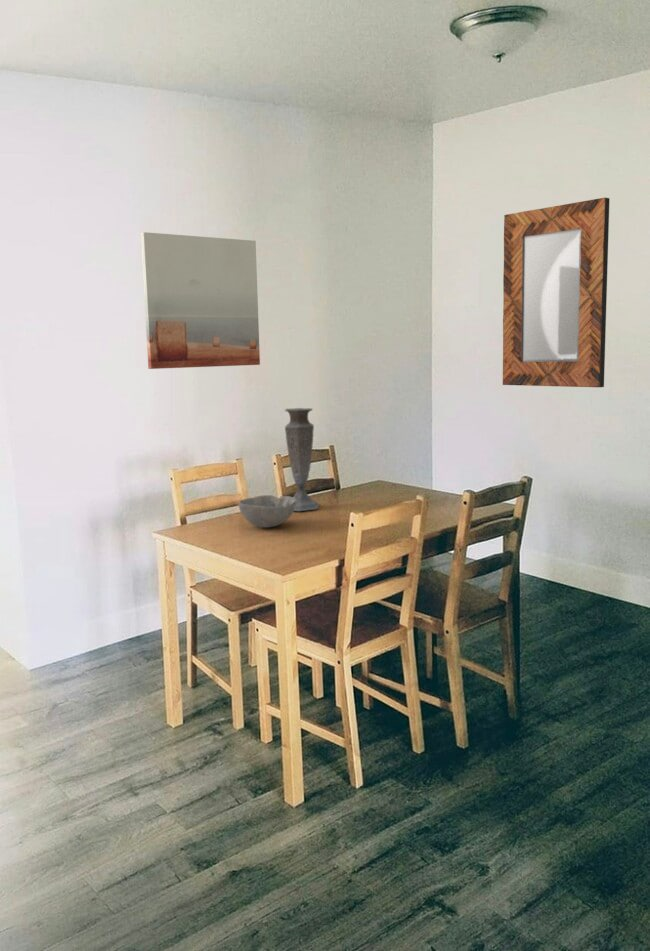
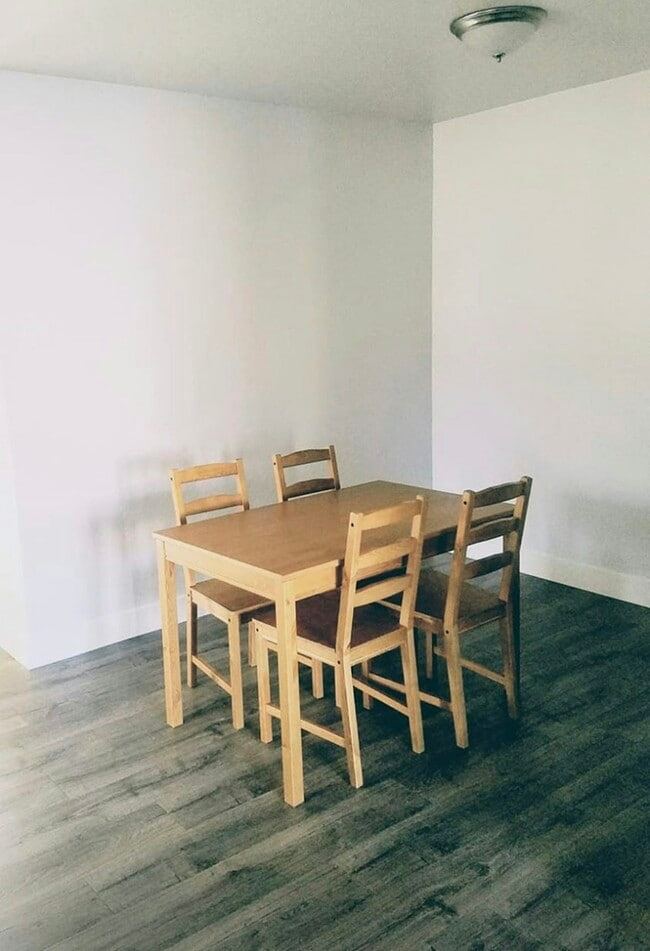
- vase (300, 458)
- wall art (203, 302)
- bowl (268, 513)
- home mirror (552, 297)
